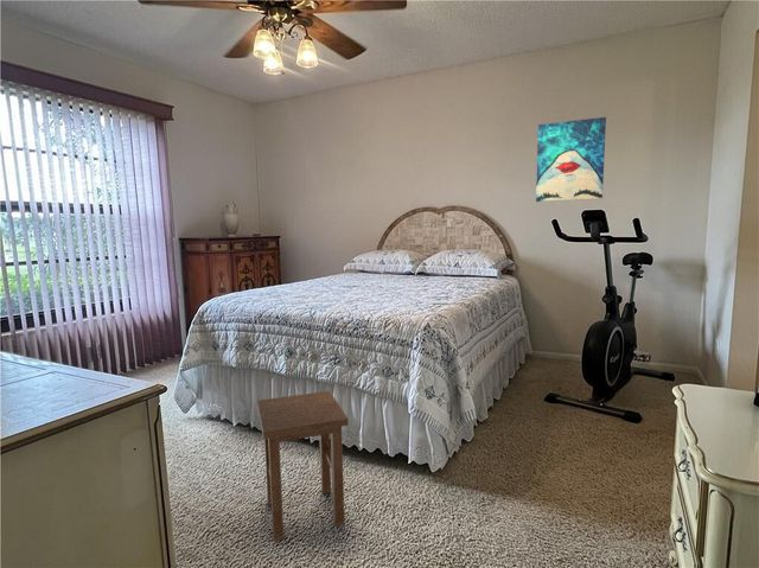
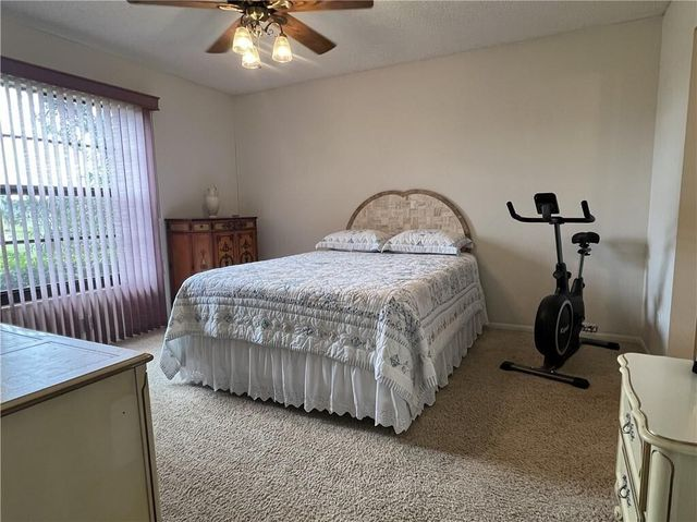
- wall art (569, 161)
- stool (320, 460)
